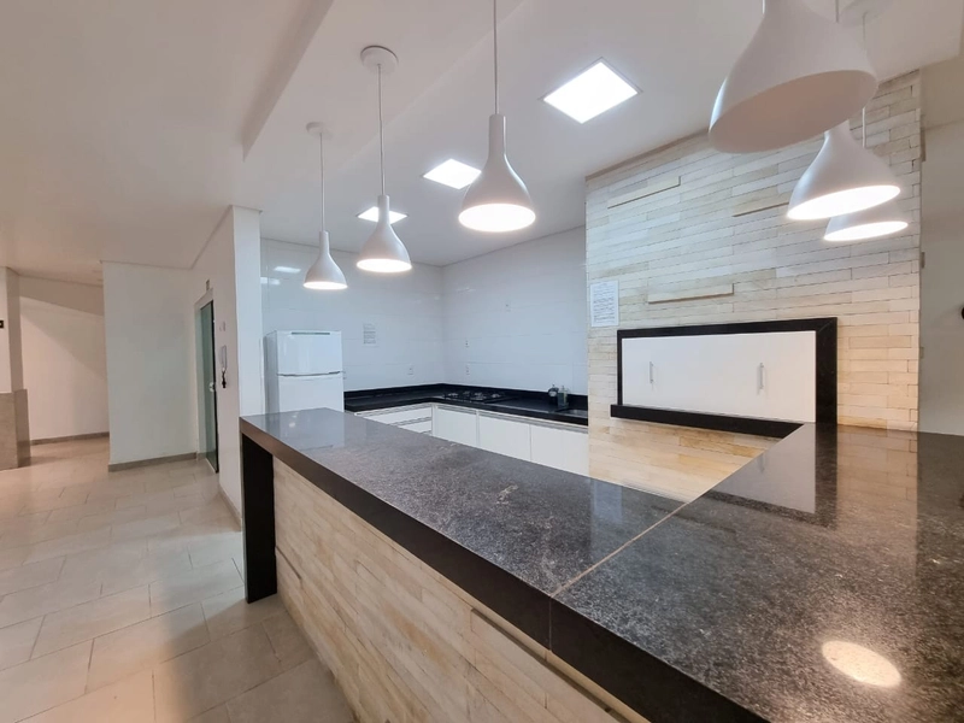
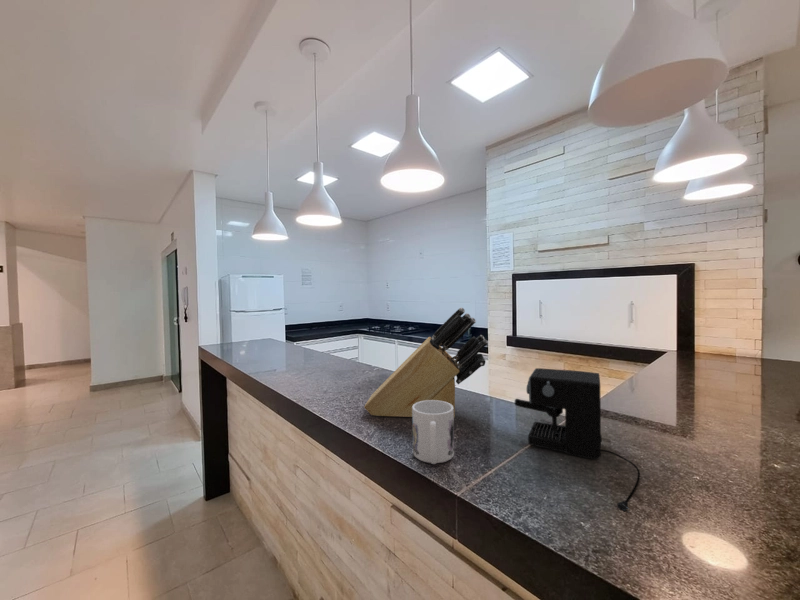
+ mug (433, 433)
+ knife block (425, 360)
+ coffee maker (567, 422)
